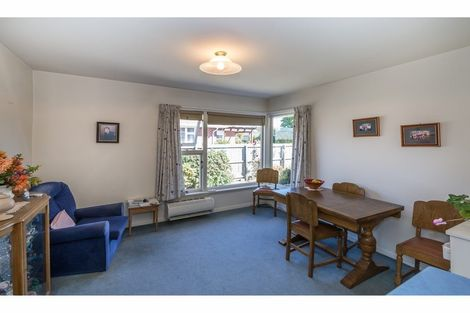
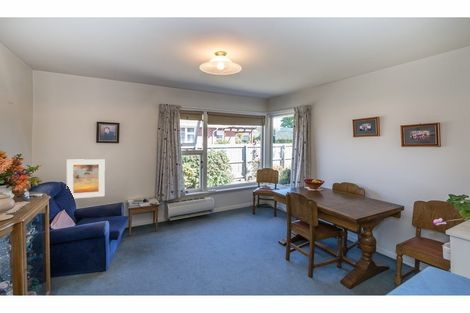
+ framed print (86, 178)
